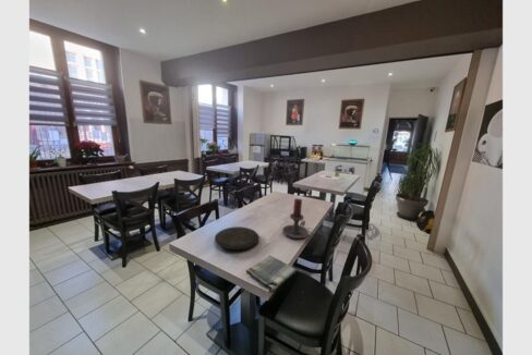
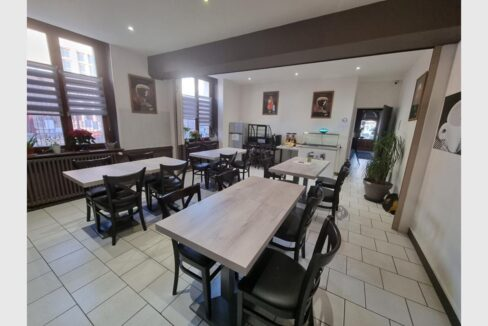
- candle holder (298, 215)
- plate (237, 238)
- dish towel (270, 269)
